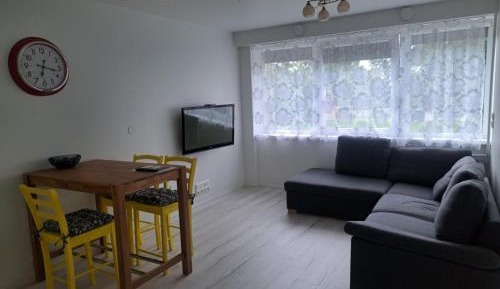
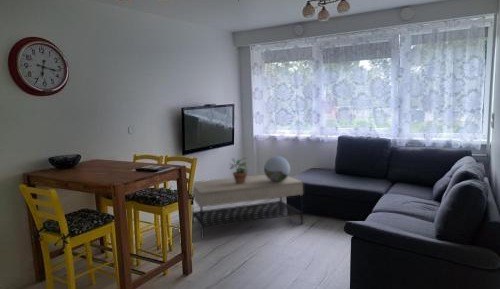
+ coffee table (245, 201)
+ decorative sphere (277, 168)
+ potted plant (237, 170)
